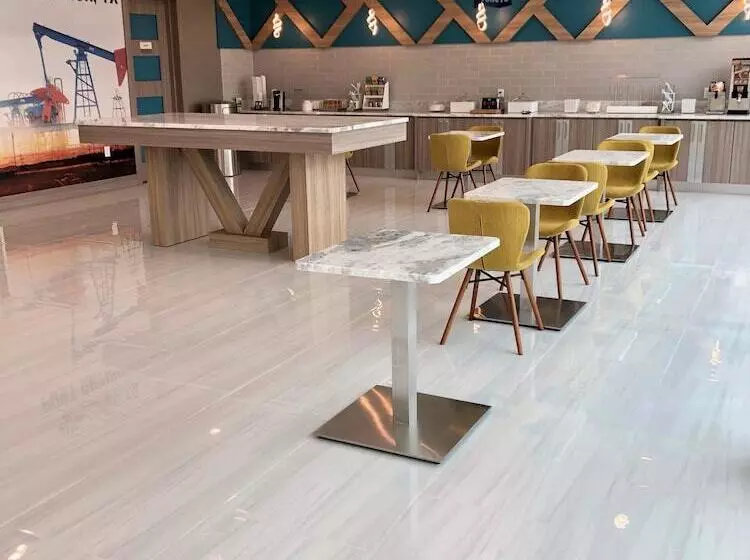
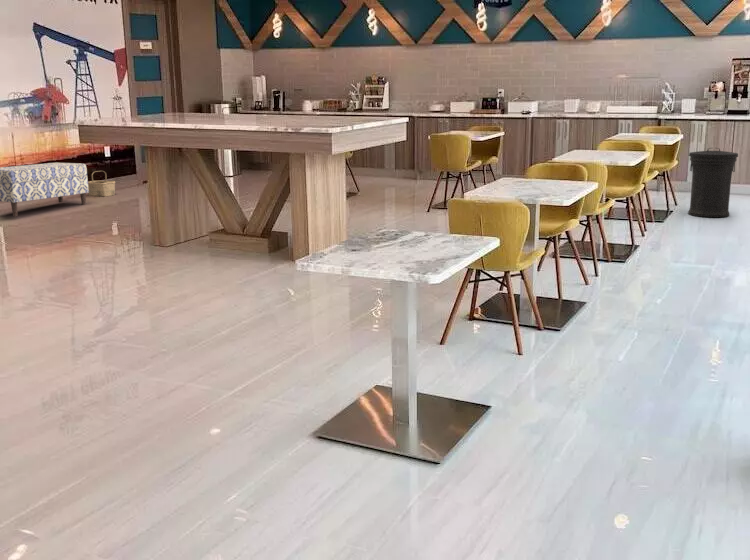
+ basket (100, 183)
+ trash can (711, 181)
+ bench (37, 188)
